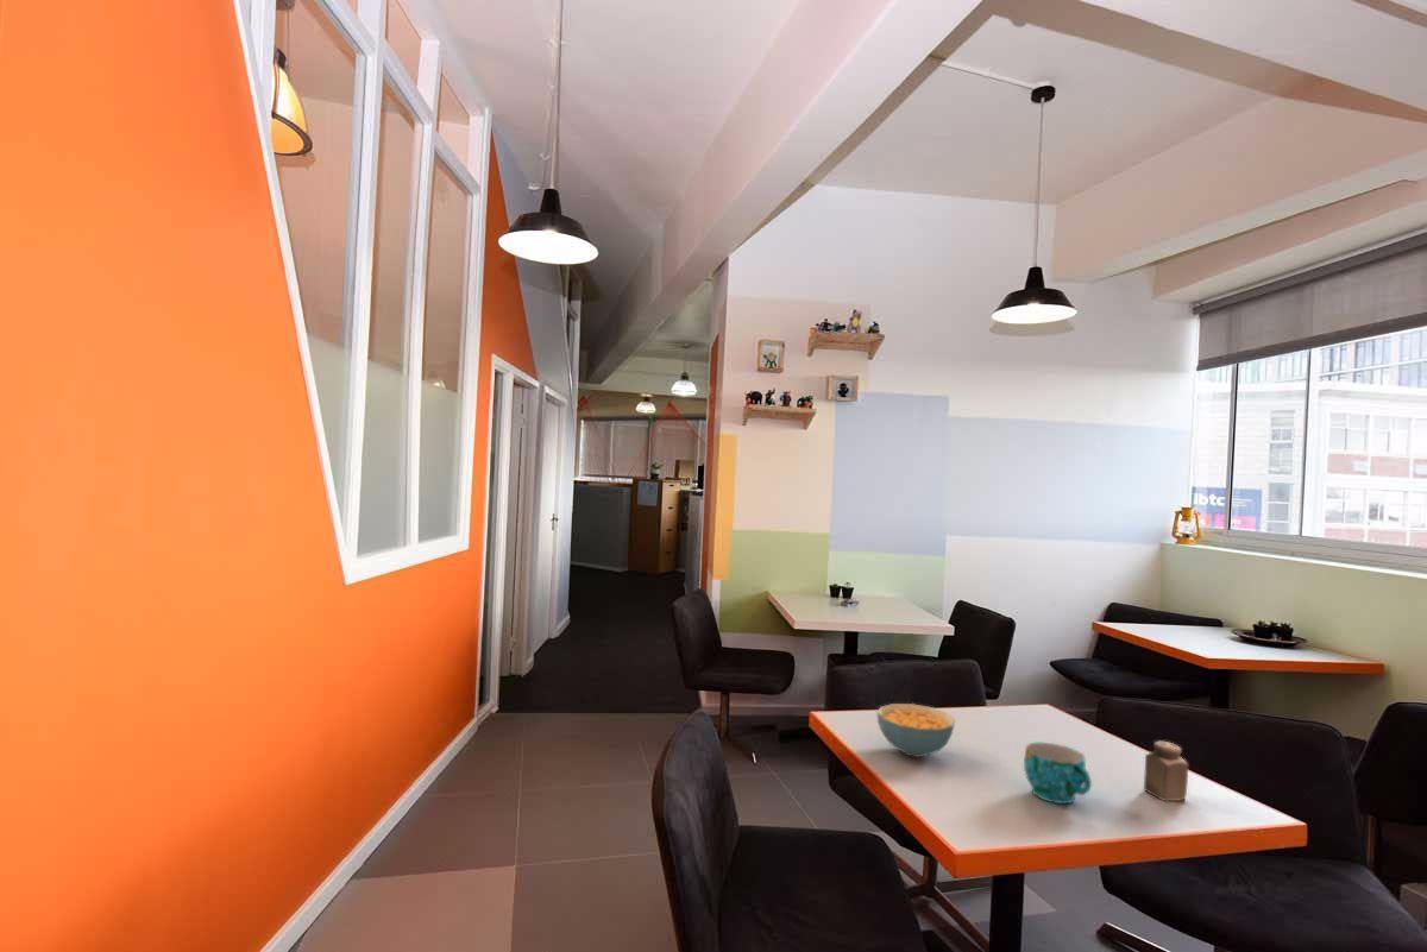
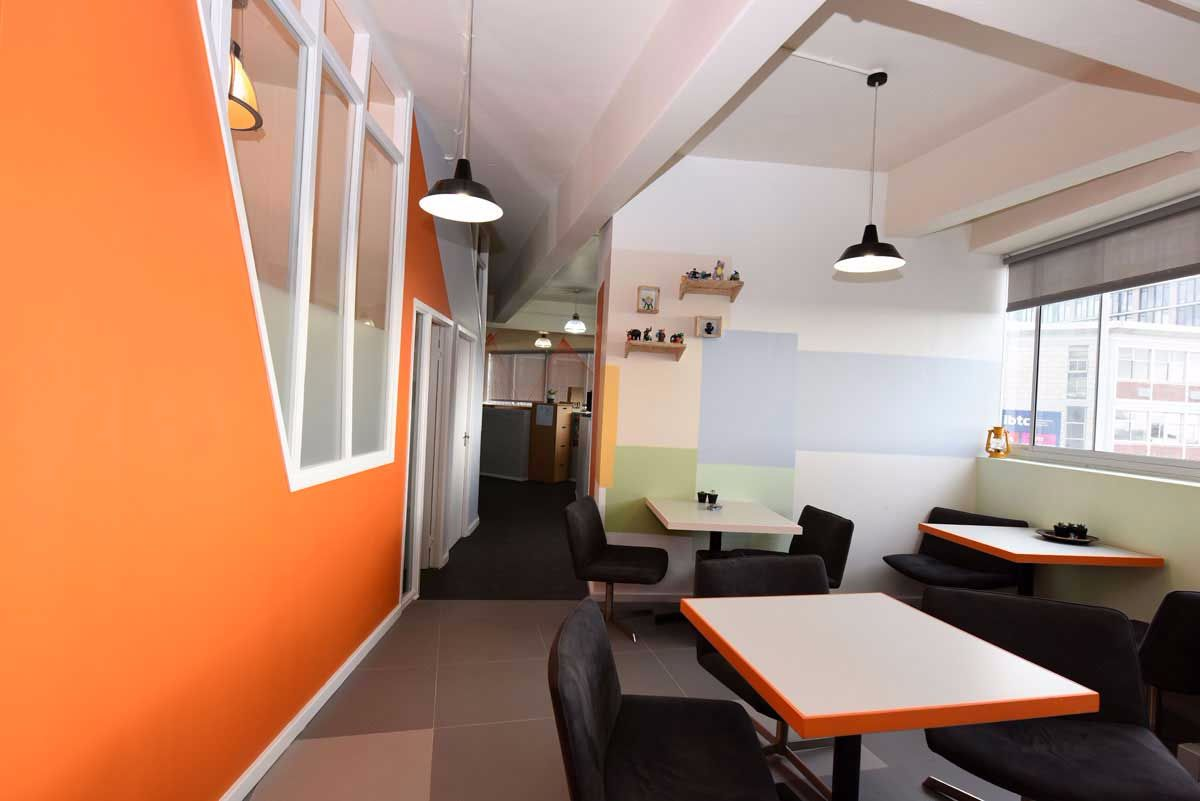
- salt shaker (1165, 769)
- cereal bowl (914, 733)
- cup (1057, 774)
